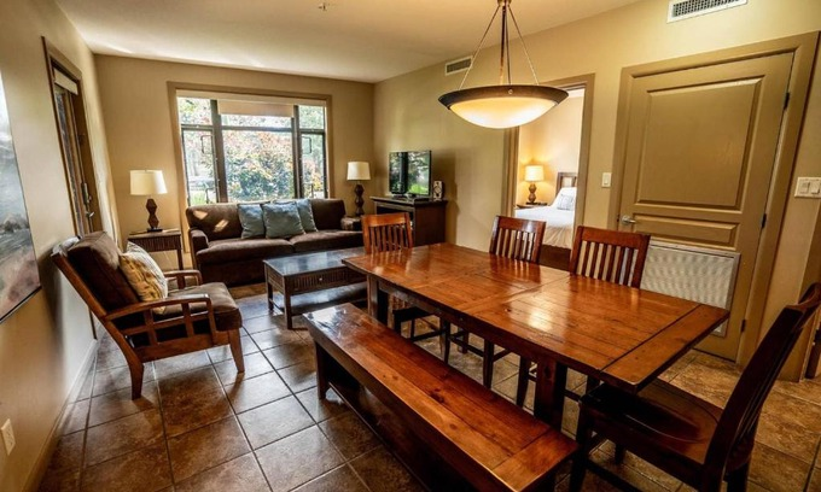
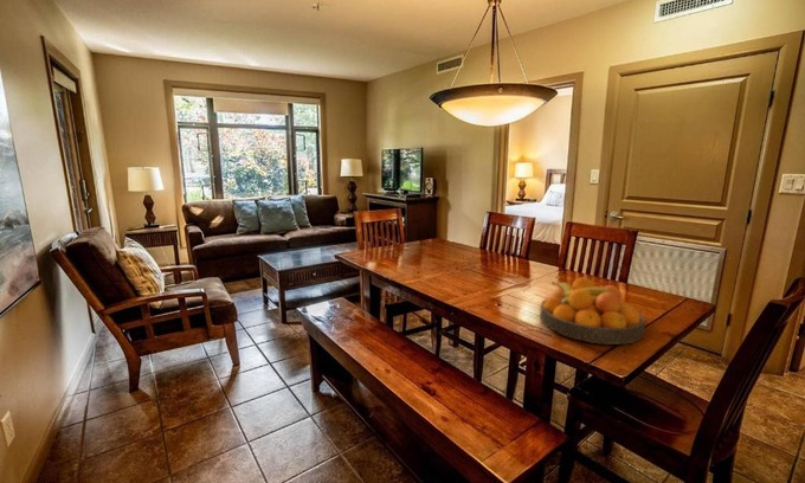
+ fruit bowl (591, 304)
